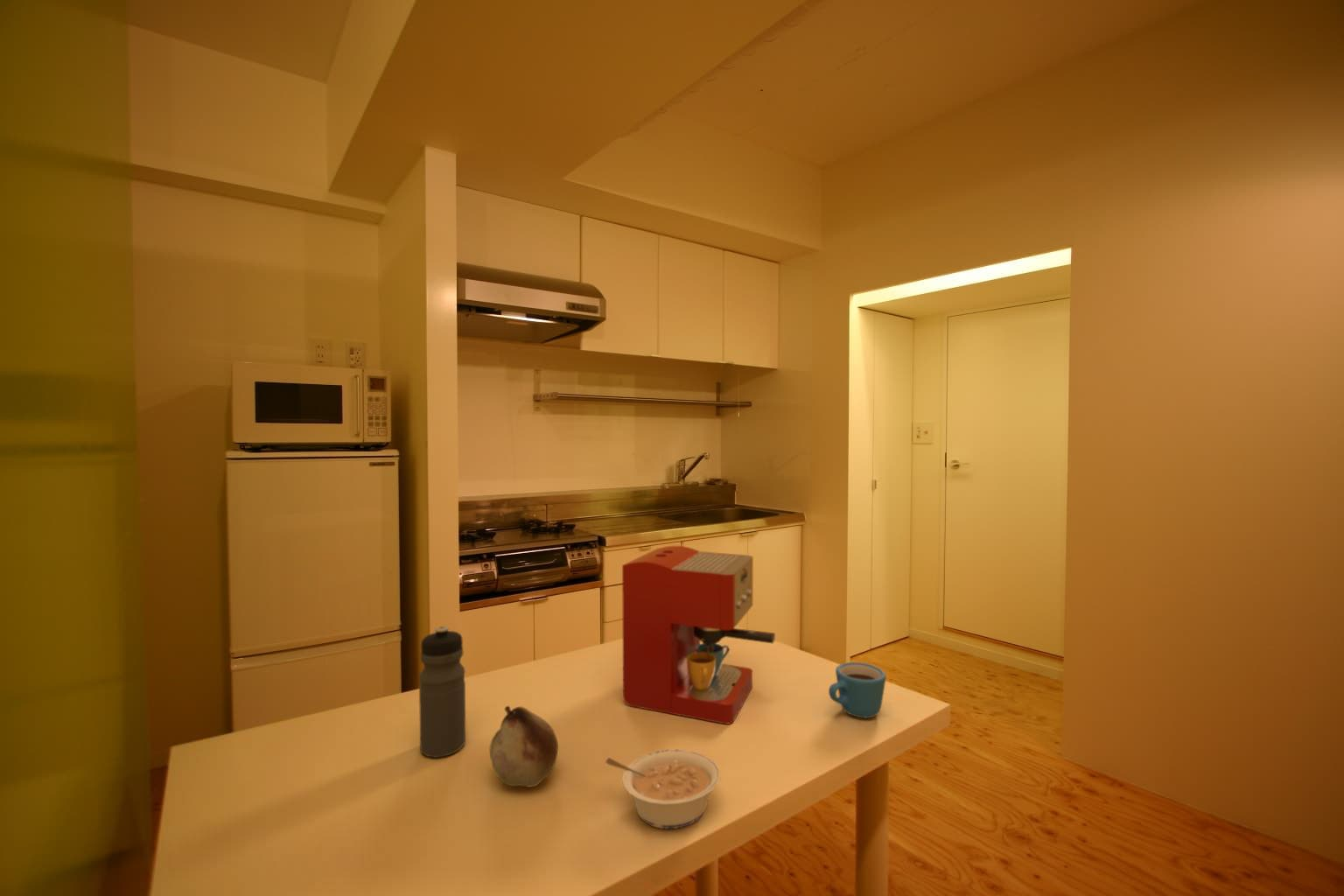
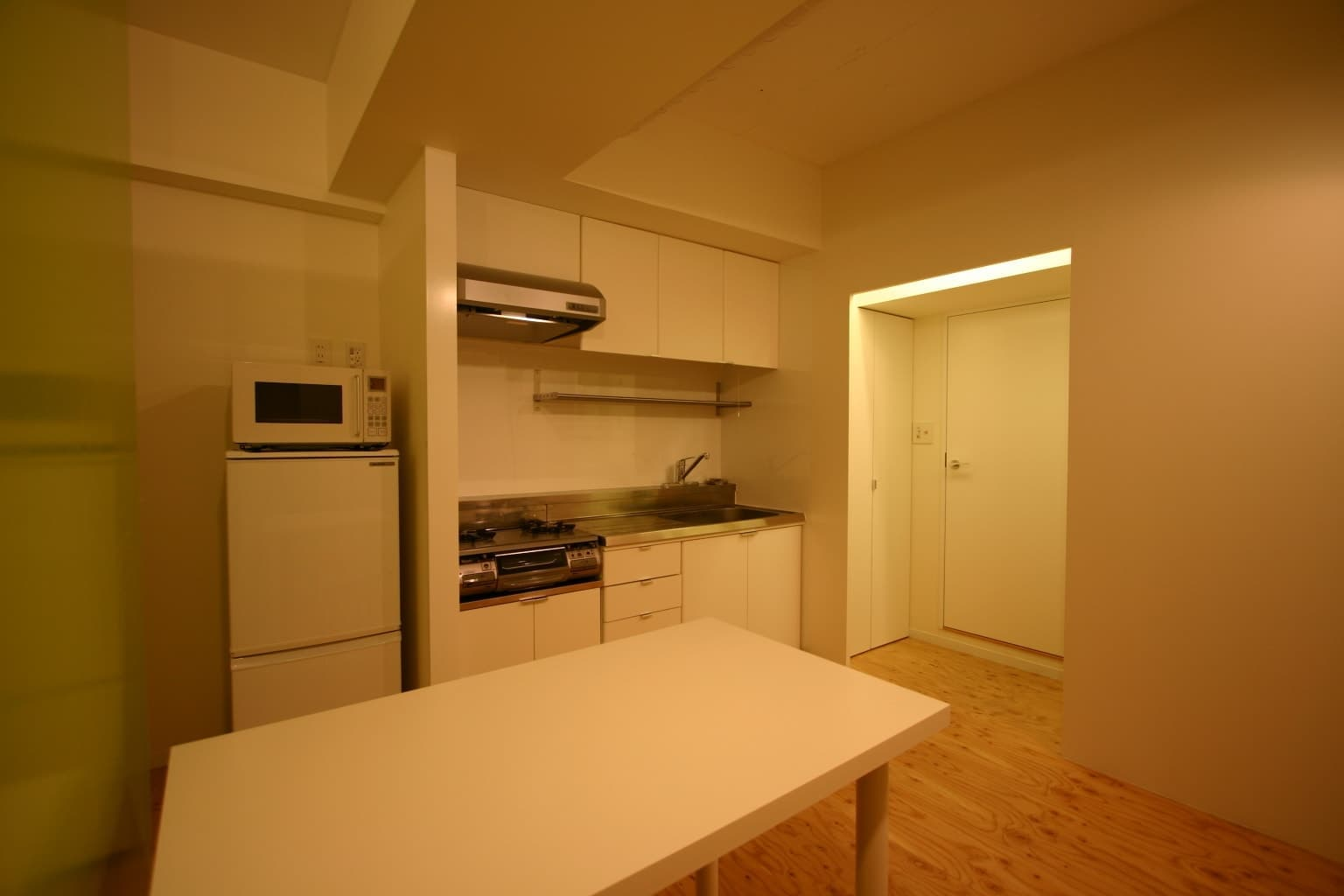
- mug (854, 693)
- fruit (525, 738)
- water bottle (442, 687)
- coffee maker (689, 625)
- legume (668, 788)
